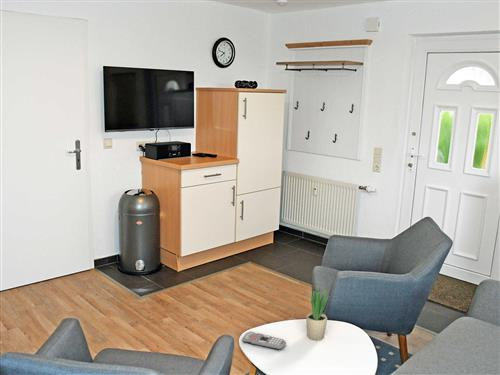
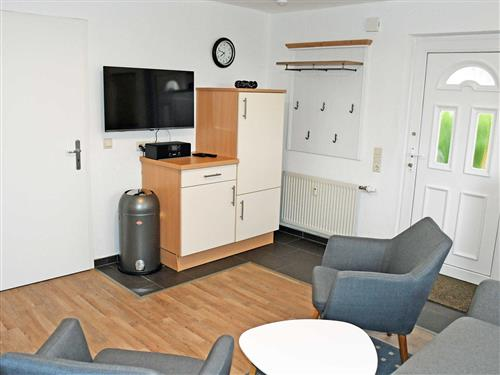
- remote control (264, 340)
- potted plant (318, 309)
